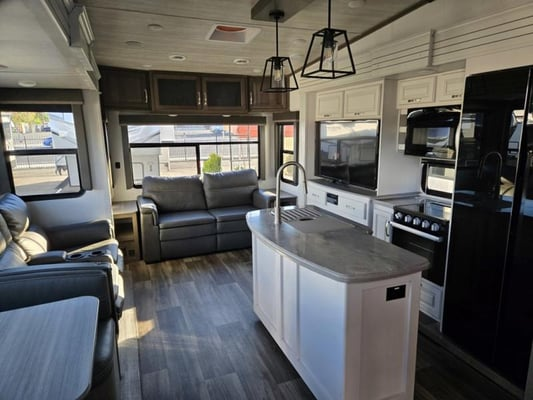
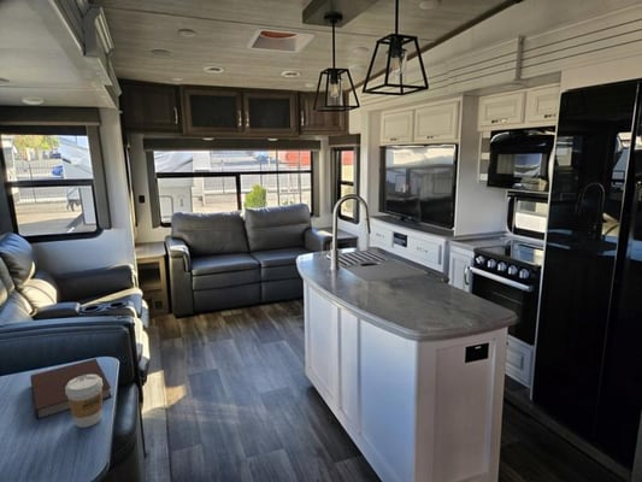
+ coffee cup (86, 400)
+ notebook (66, 384)
